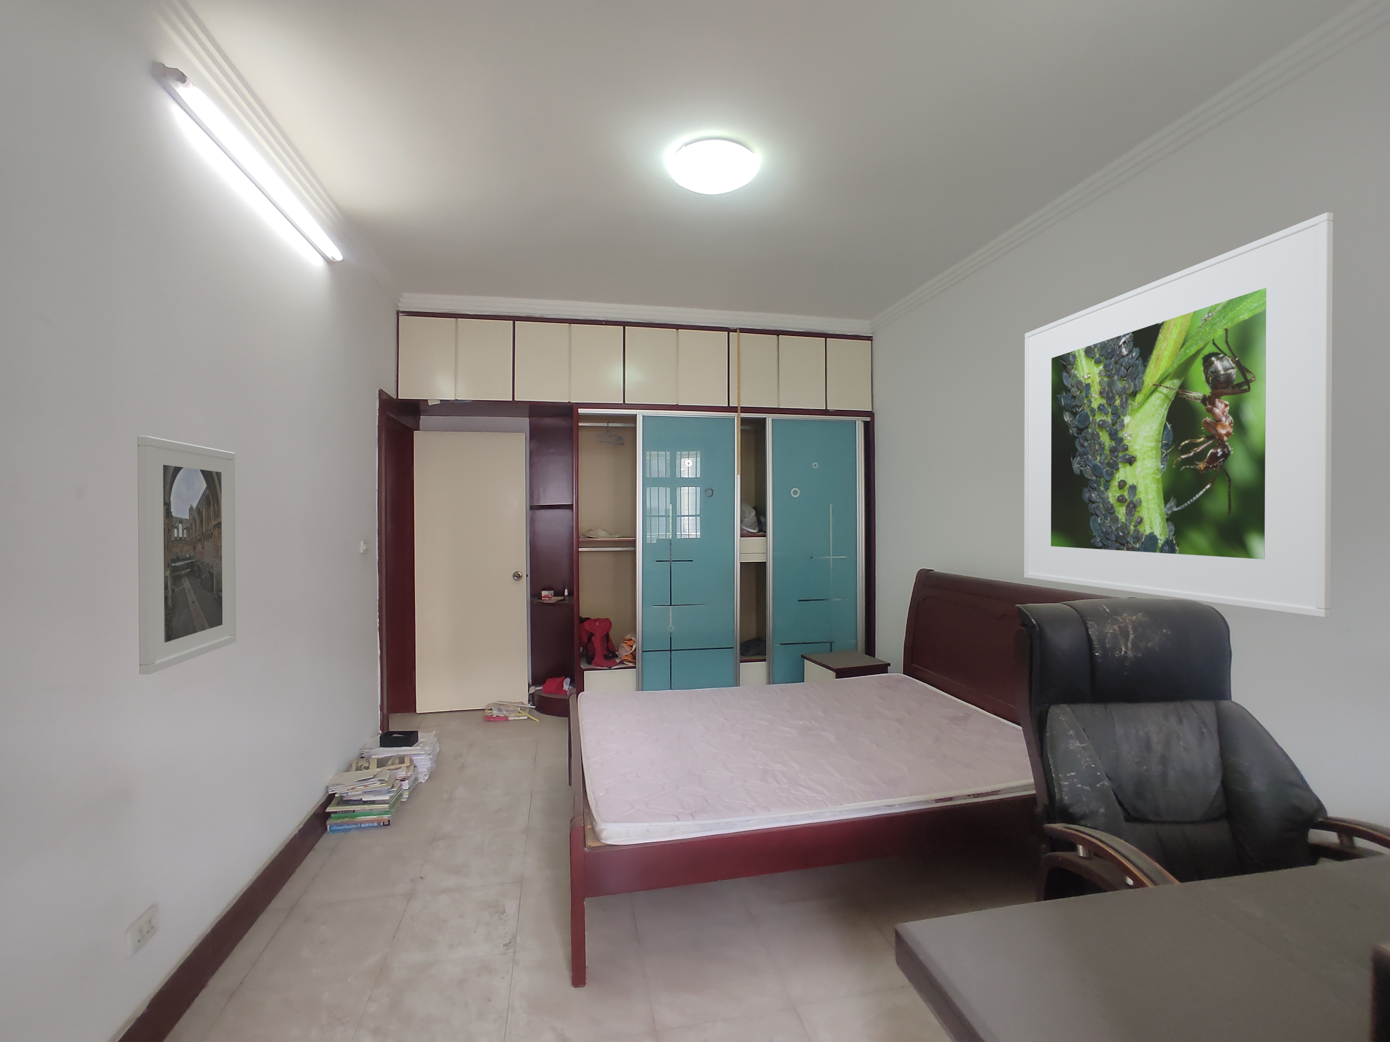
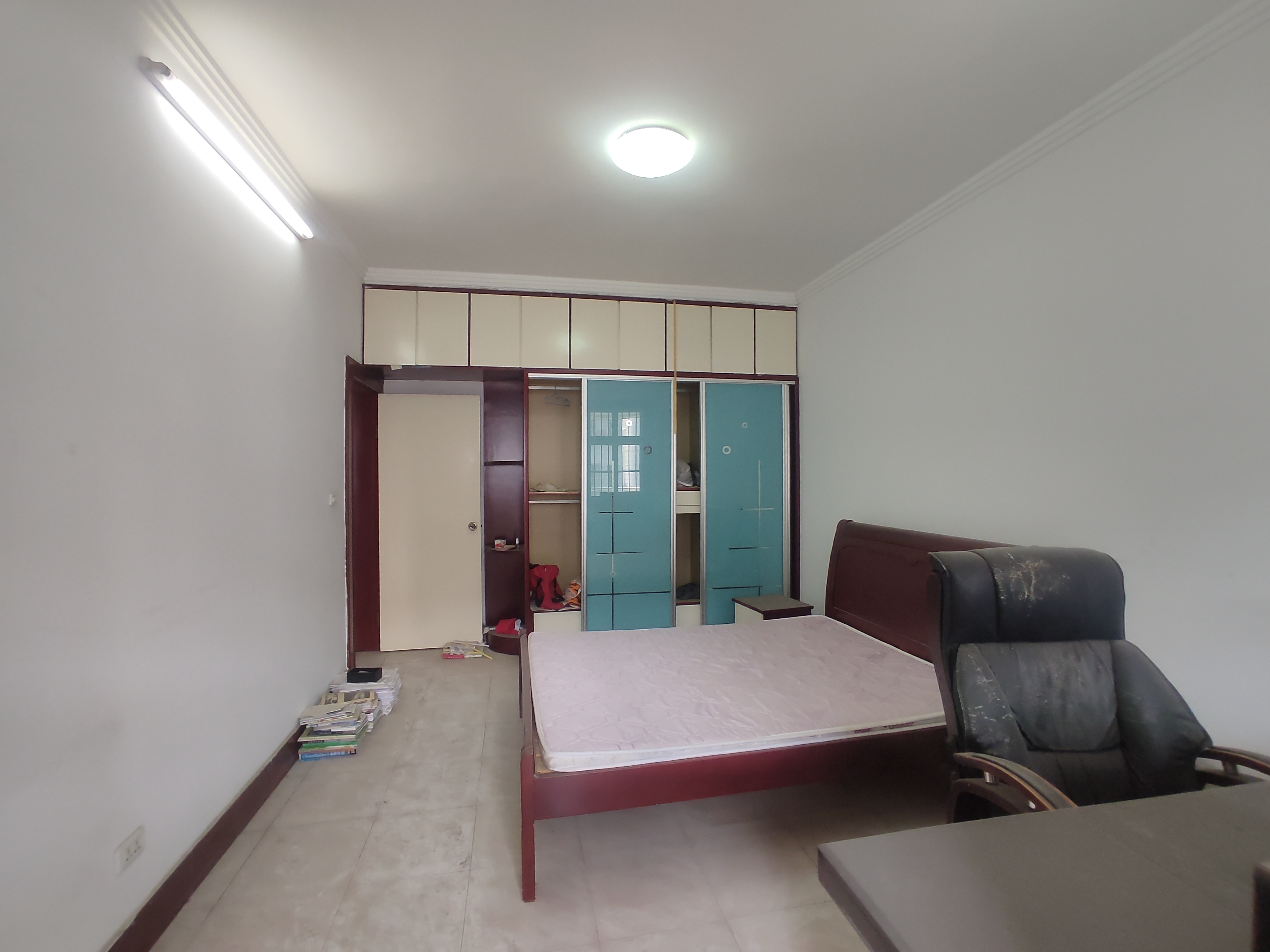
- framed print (193, 551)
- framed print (1140, 440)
